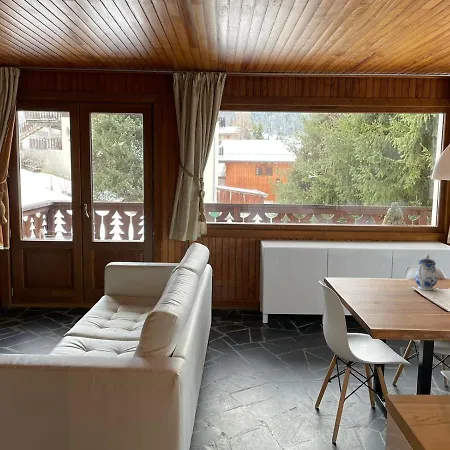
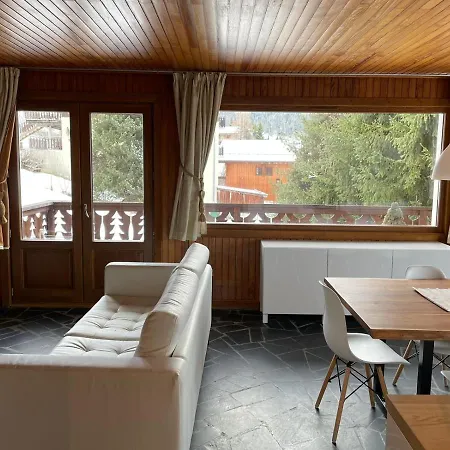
- teapot (426, 271)
